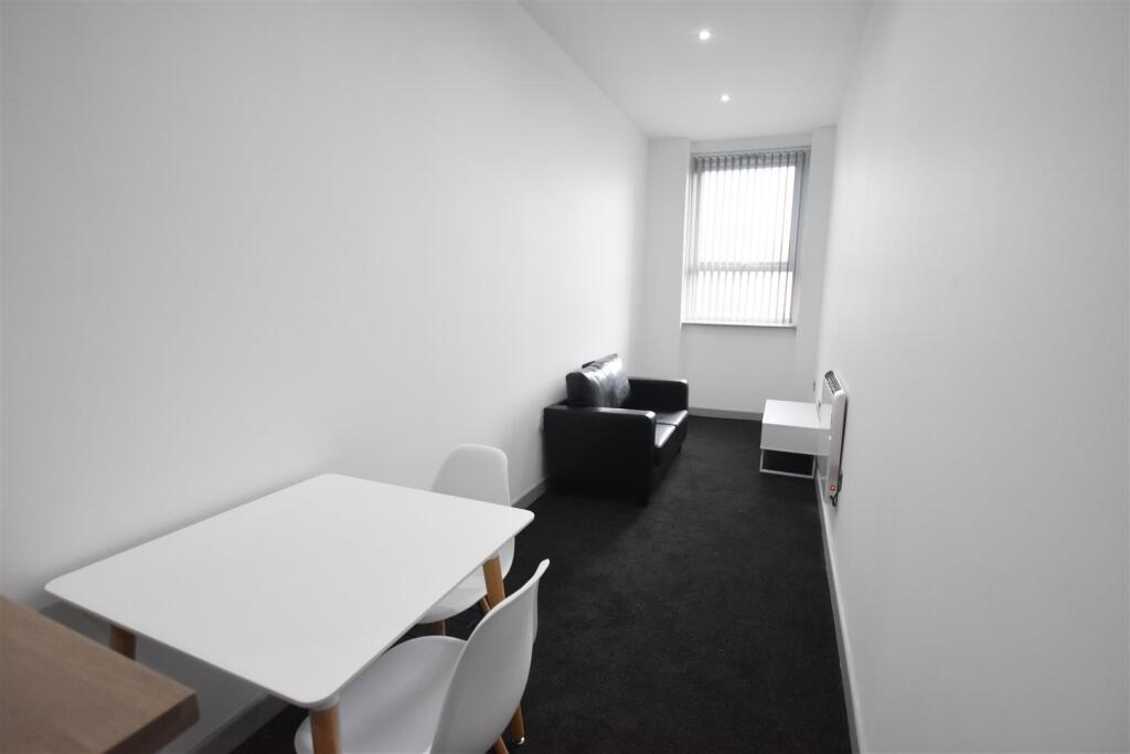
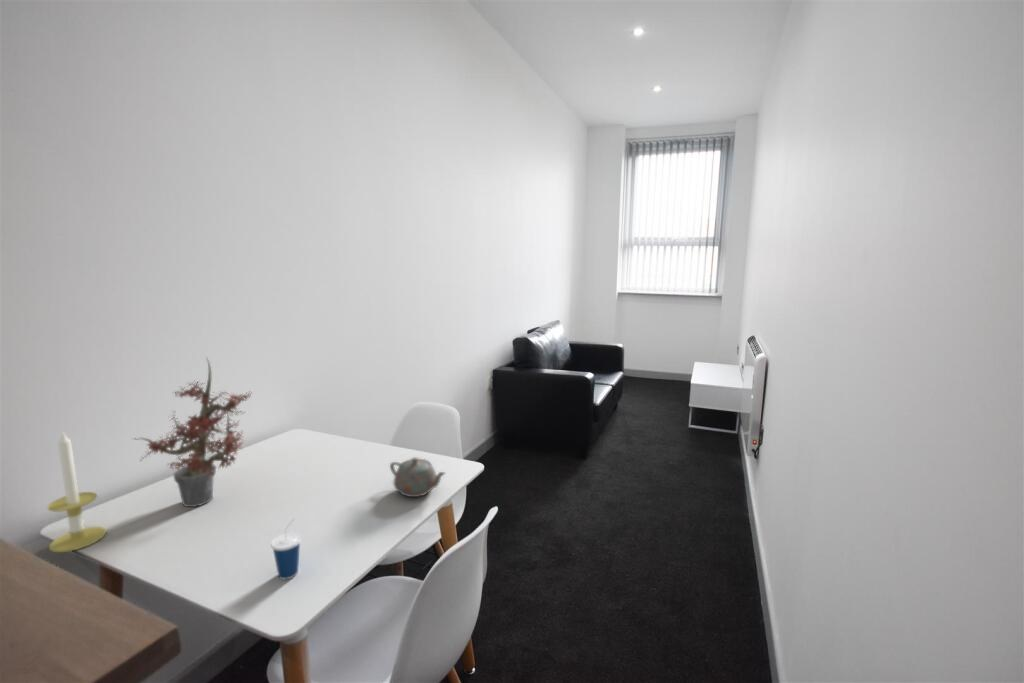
+ potted plant (198, 431)
+ teapot (417, 474)
+ candle (70, 486)
+ cup (286, 547)
